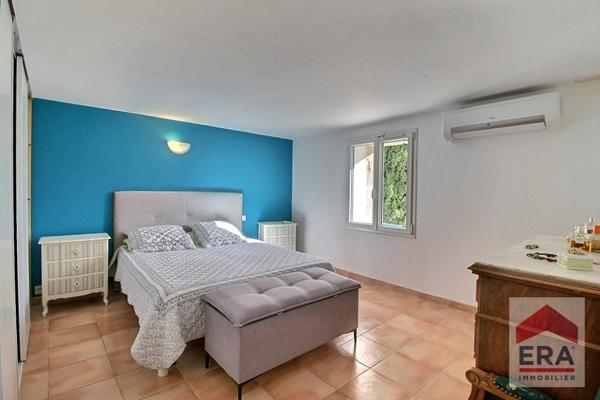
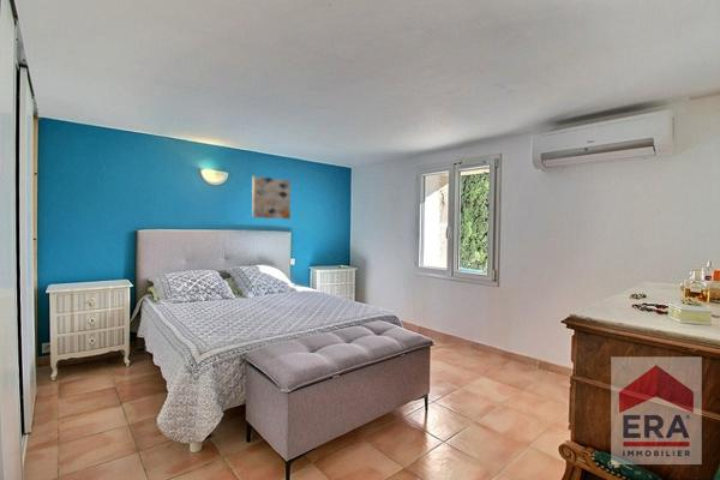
+ wall art (271, 198)
